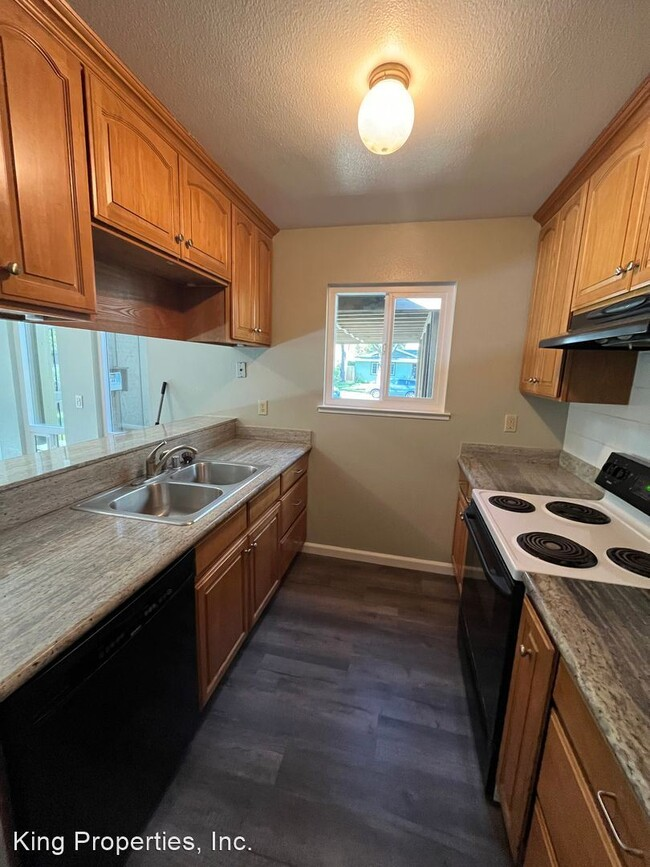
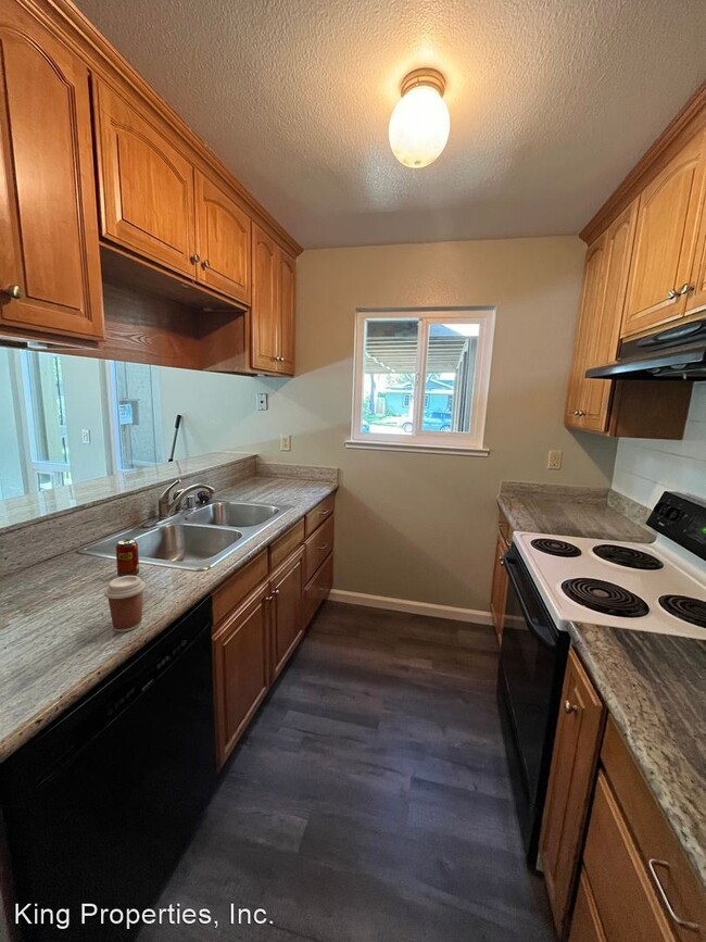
+ beverage can (127, 557)
+ coffee cup (126, 603)
